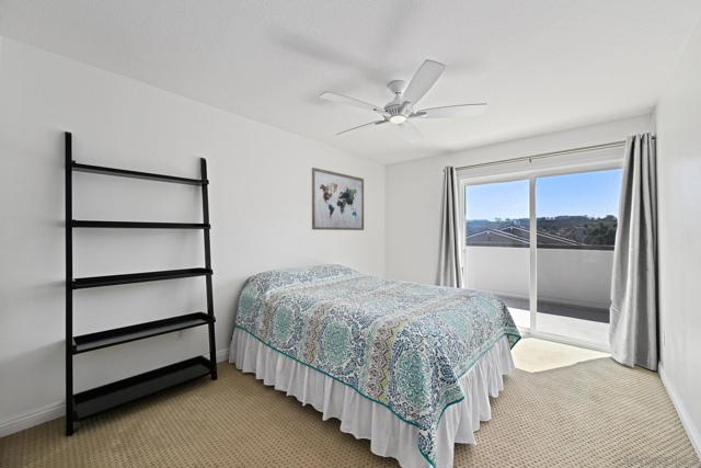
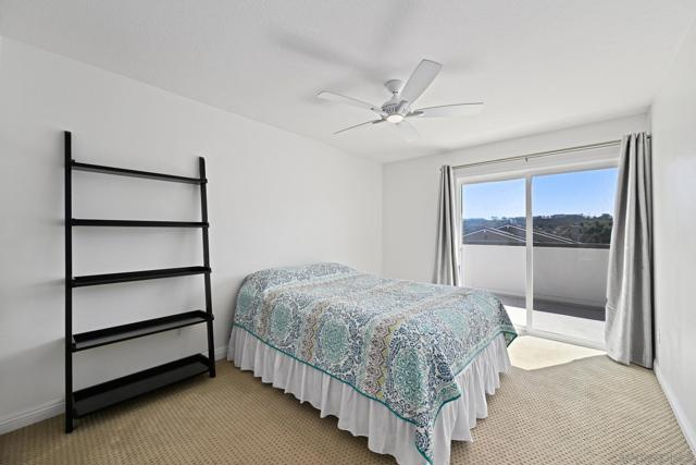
- wall art (340, 202)
